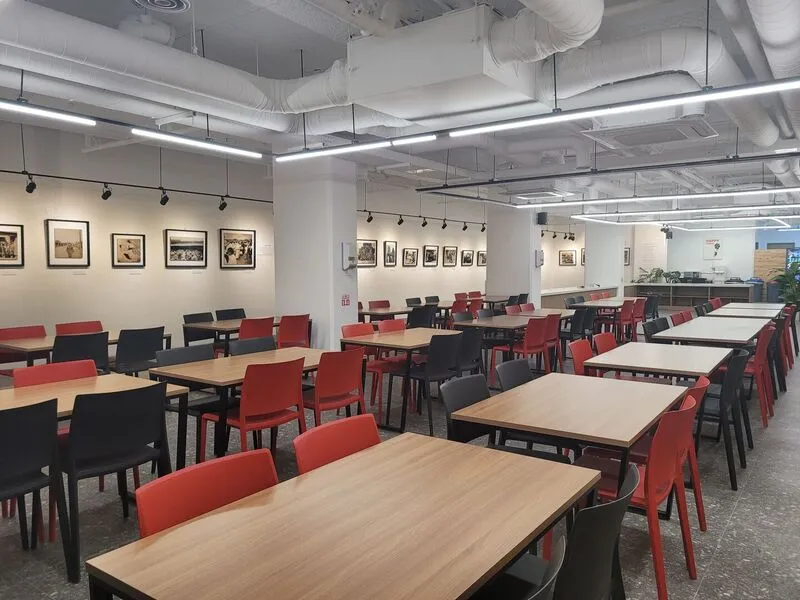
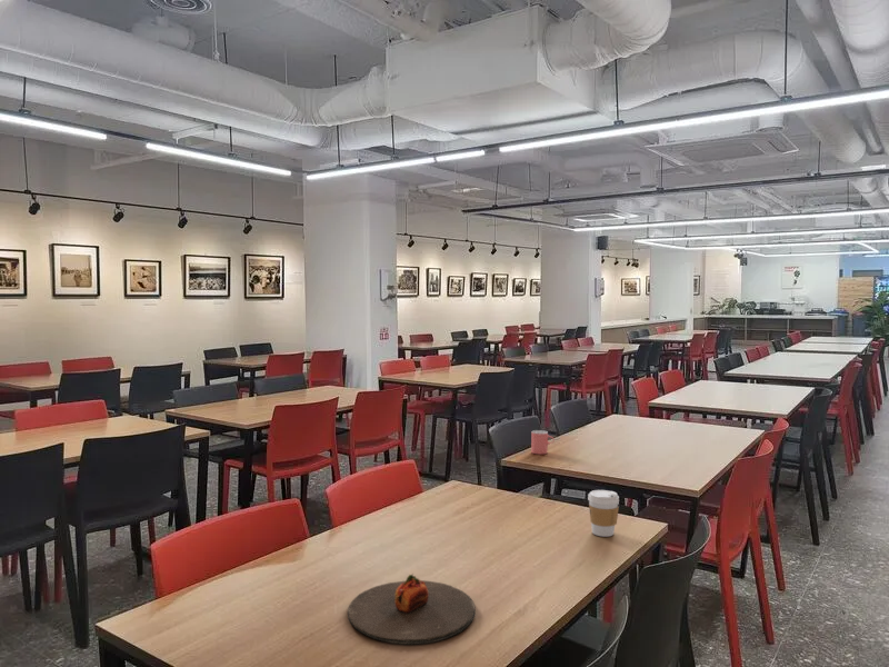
+ plate (411, 593)
+ cup (542, 442)
+ coffee cup (602, 512)
